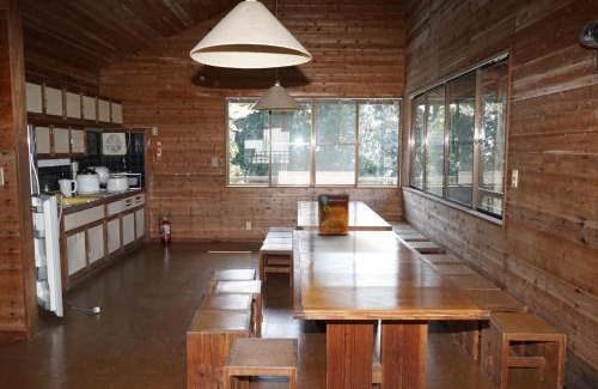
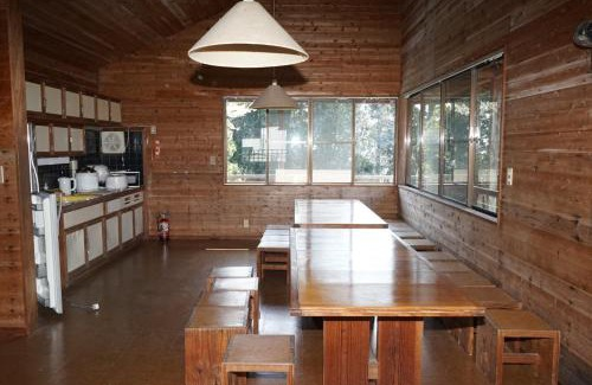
- cereal box (332, 213)
